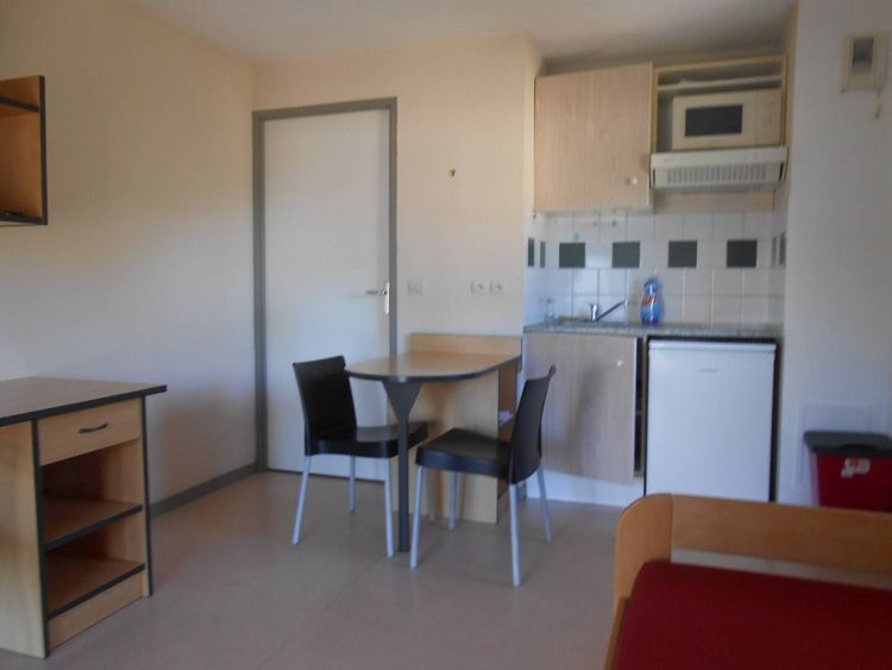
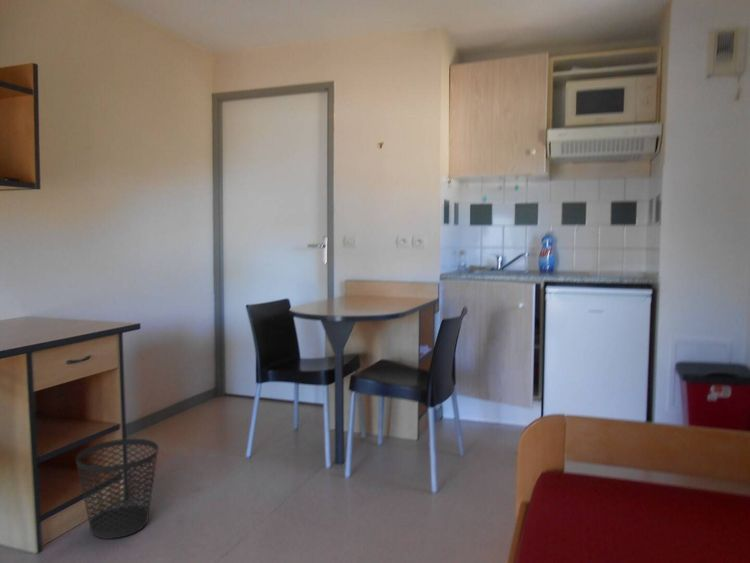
+ wastebasket (118, 489)
